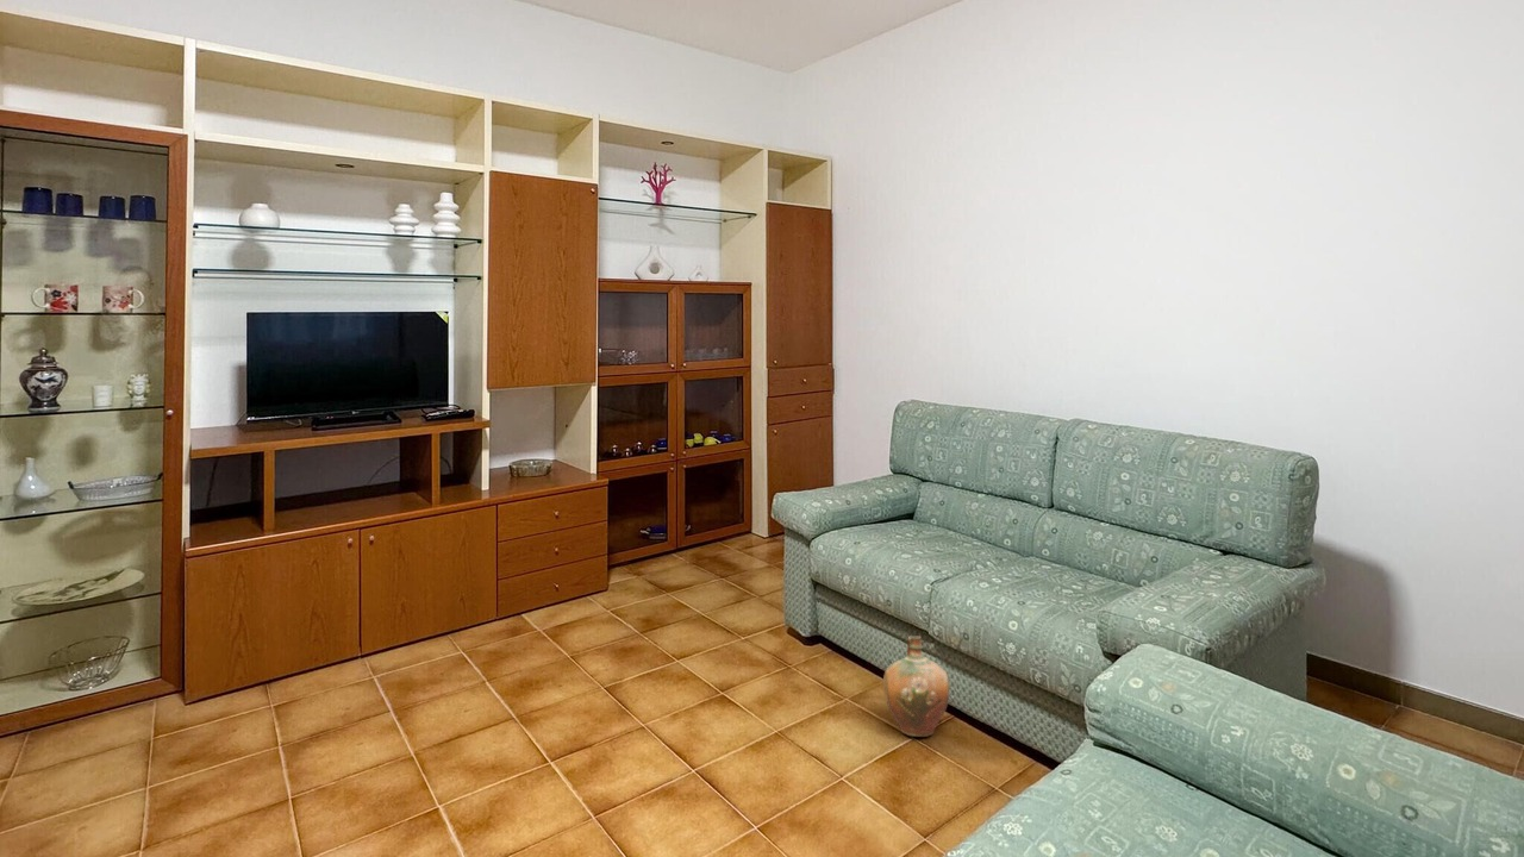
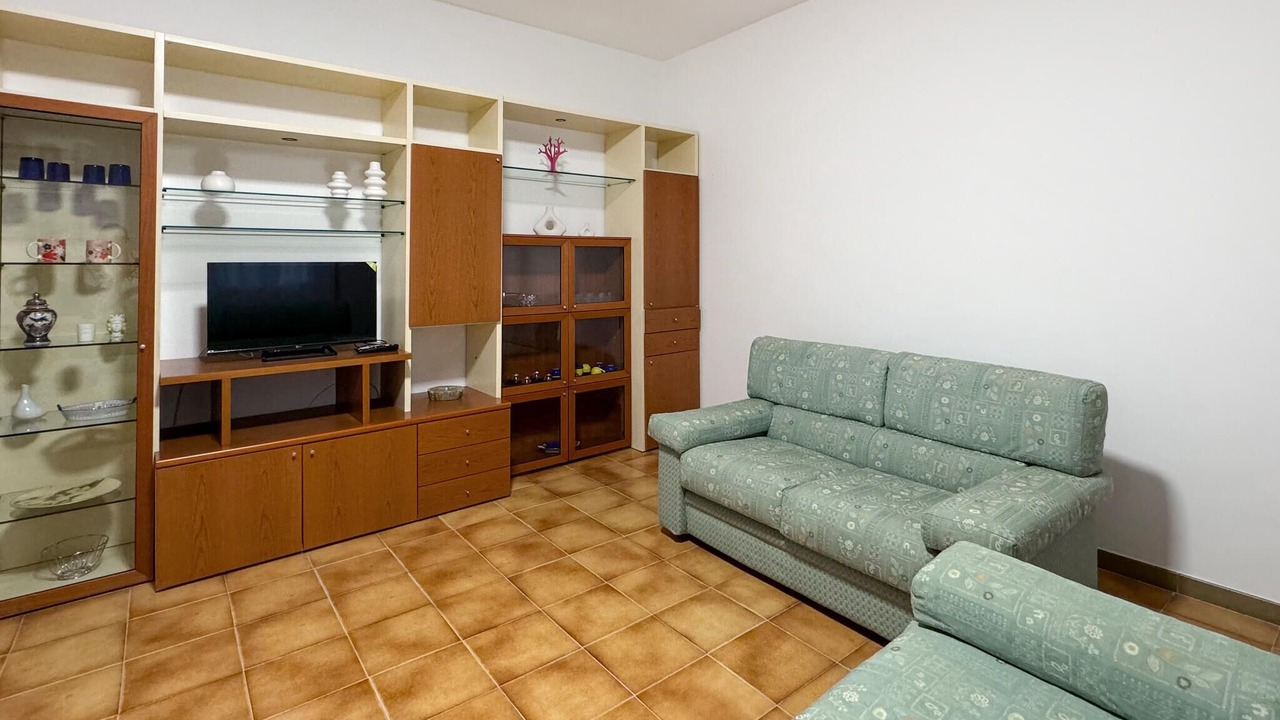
- ceramic jug (916, 683)
